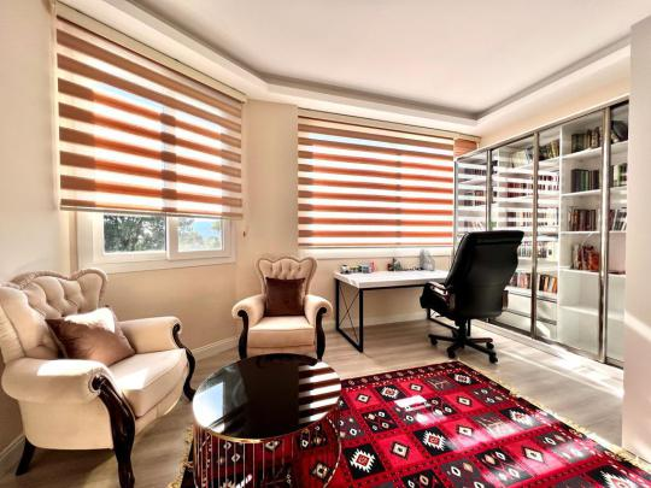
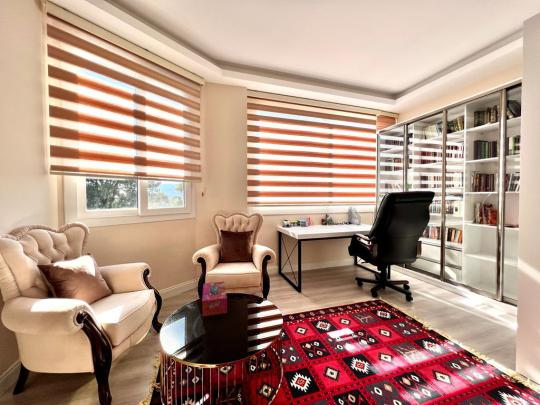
+ tissue box (214, 297)
